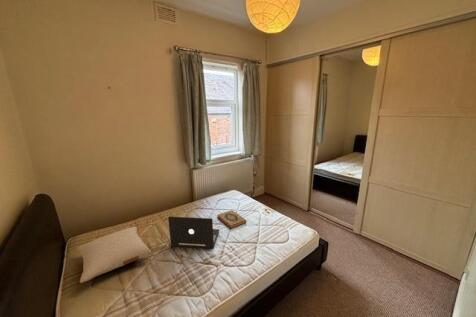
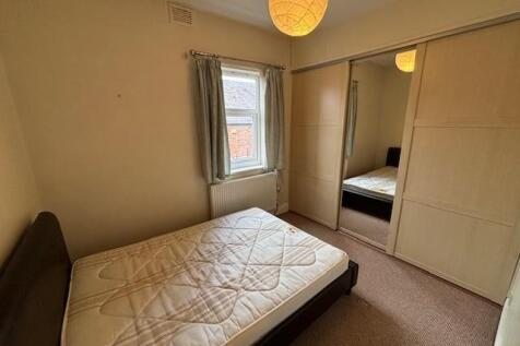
- pillow (113, 249)
- hardback book (231, 218)
- laptop (195, 224)
